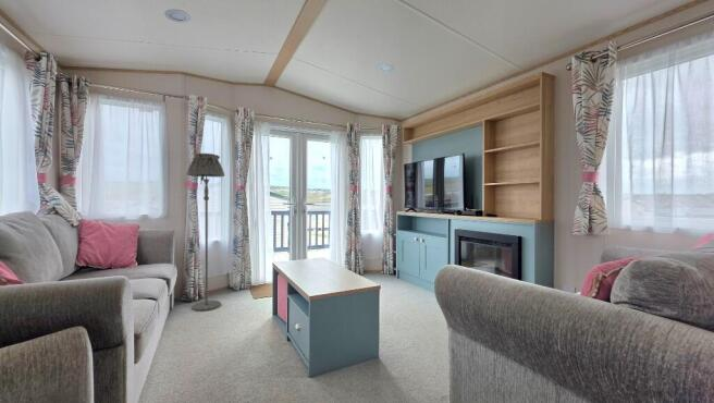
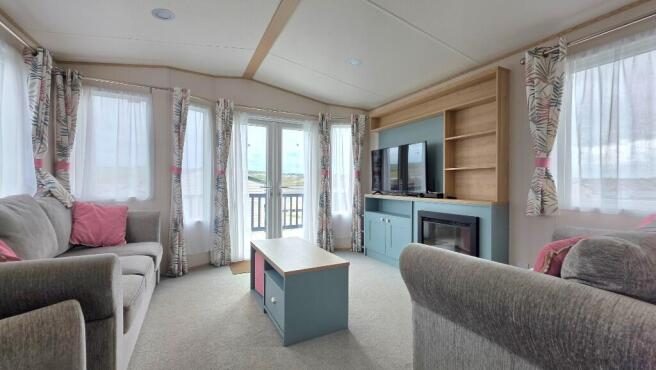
- floor lamp (206, 230)
